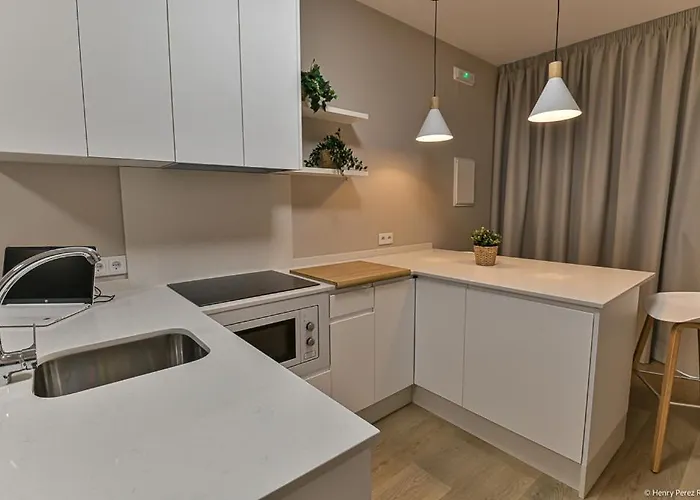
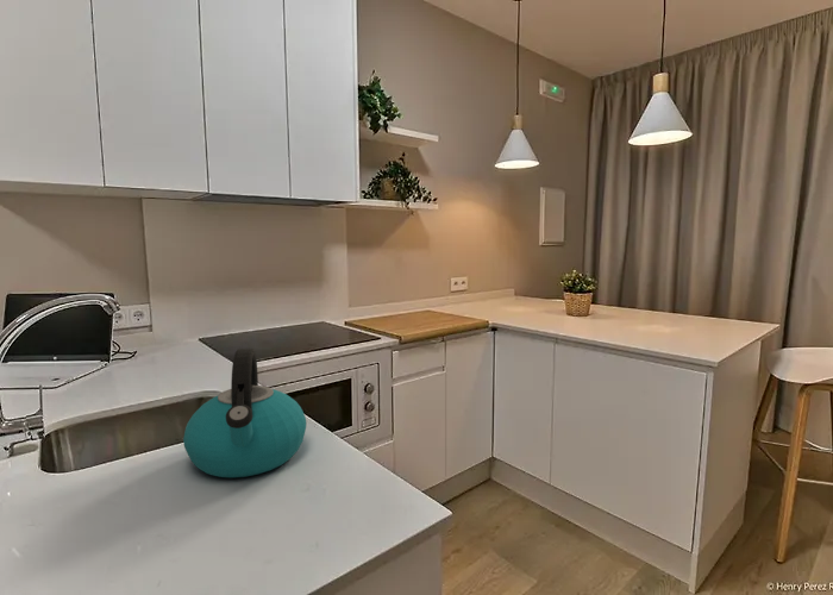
+ kettle (245, 406)
